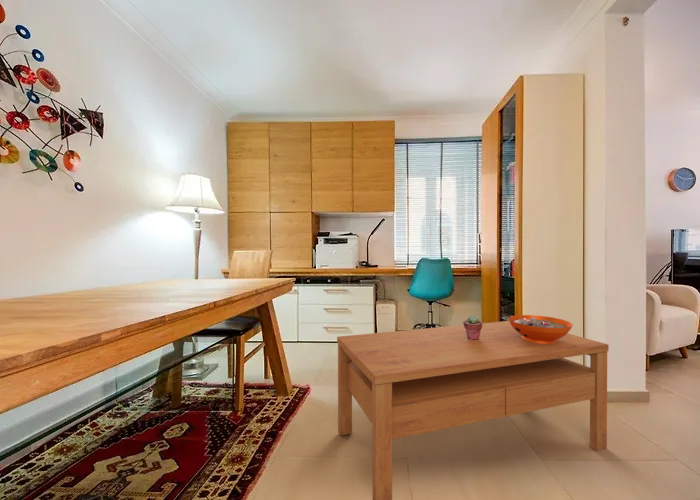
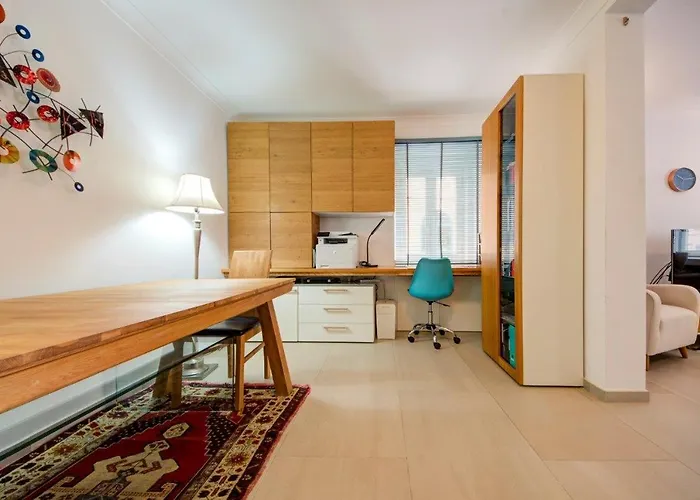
- decorative bowl (538, 329)
- potted succulent (472, 326)
- coffee table (466, 390)
